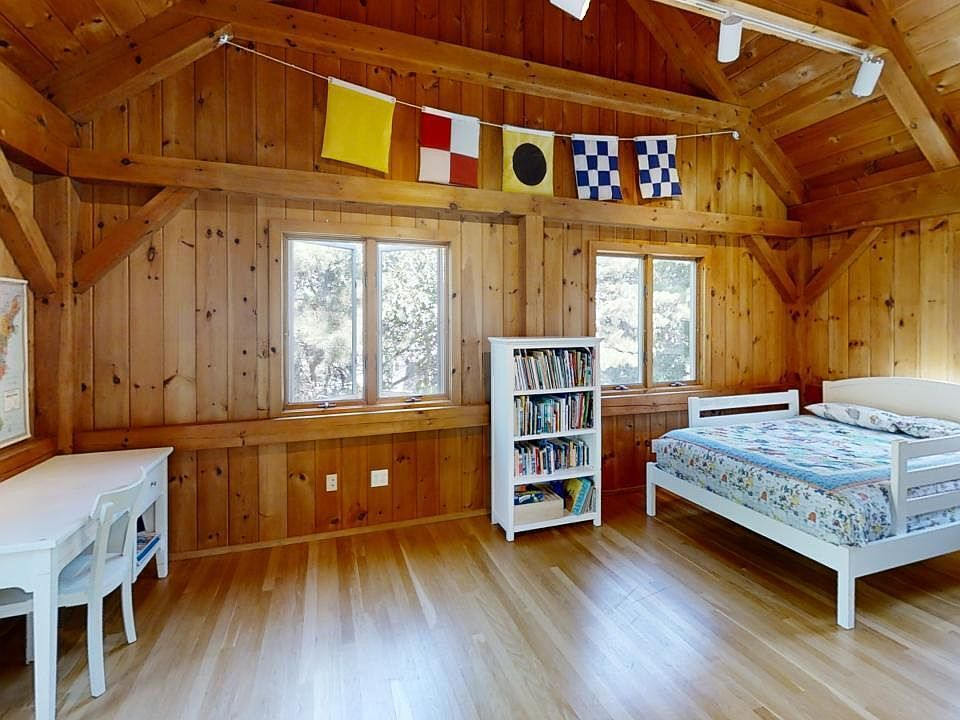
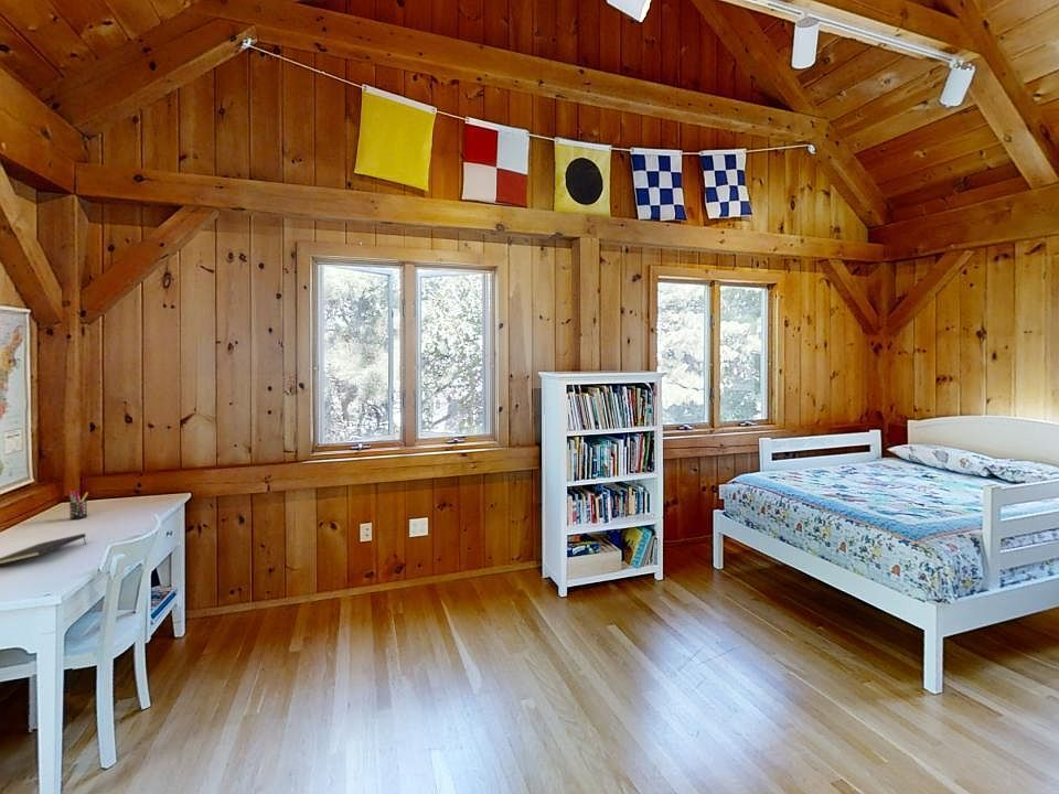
+ pen holder (76, 504)
+ notepad (39, 549)
